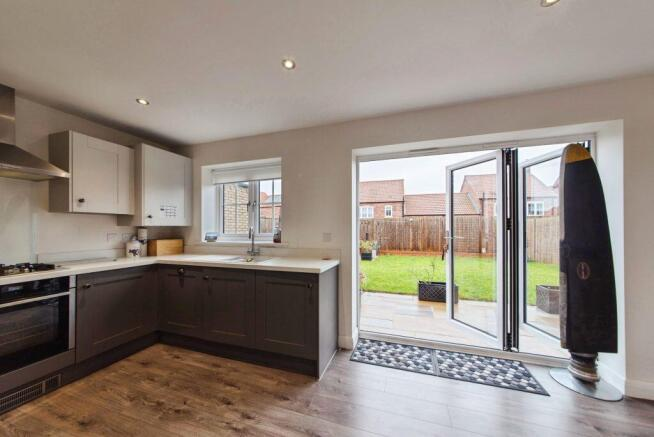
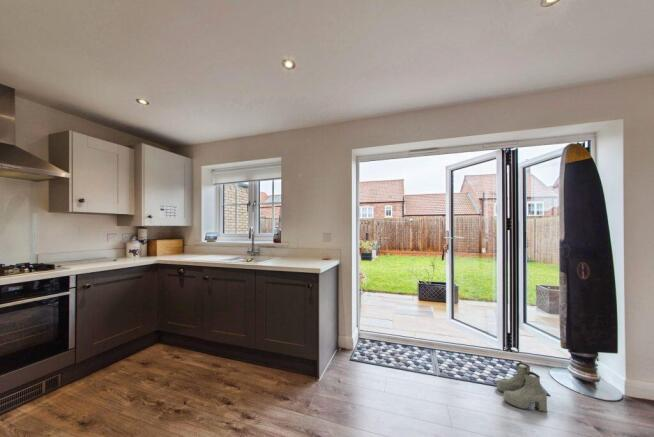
+ boots (520, 383)
